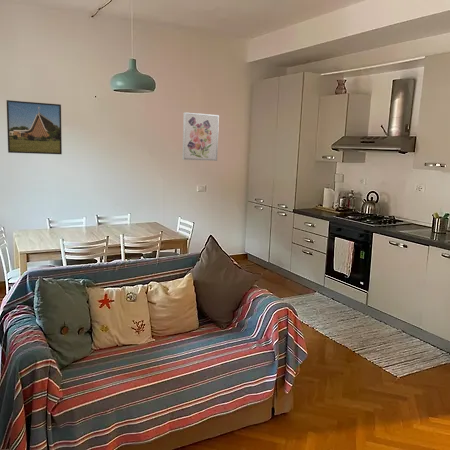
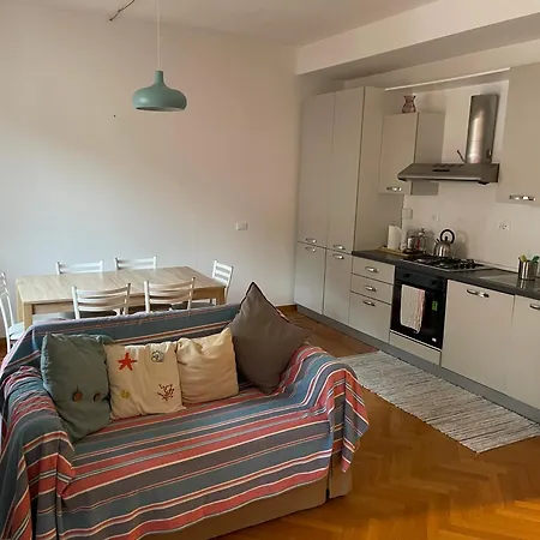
- wall art (200, 137)
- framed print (35, 128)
